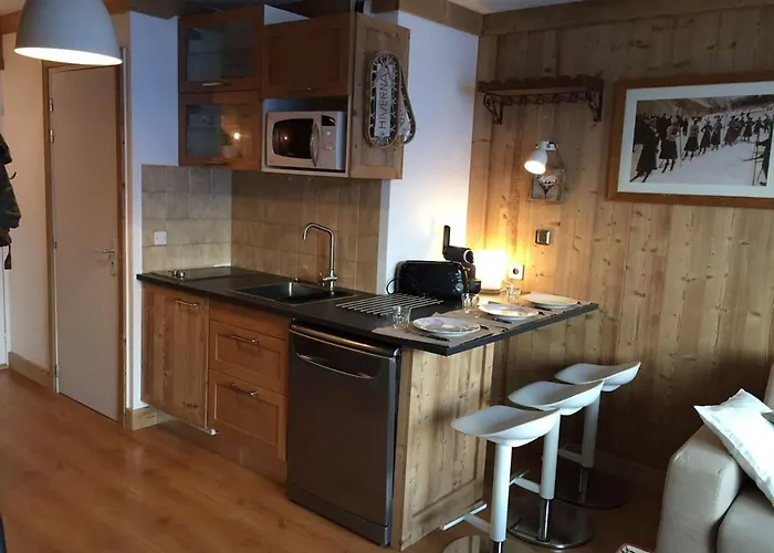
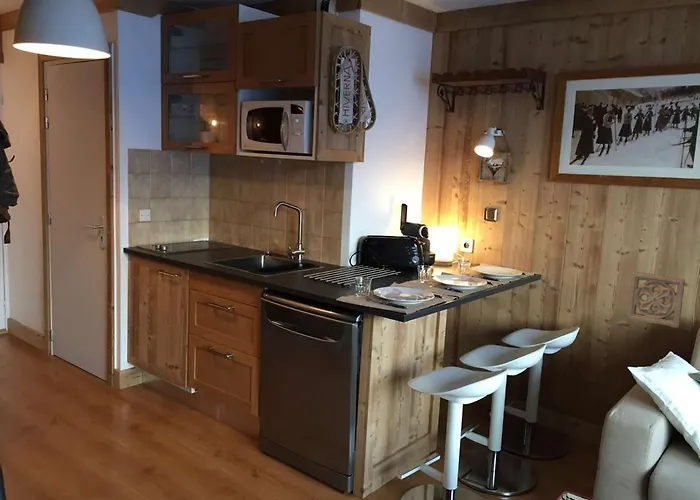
+ wall ornament (655, 300)
